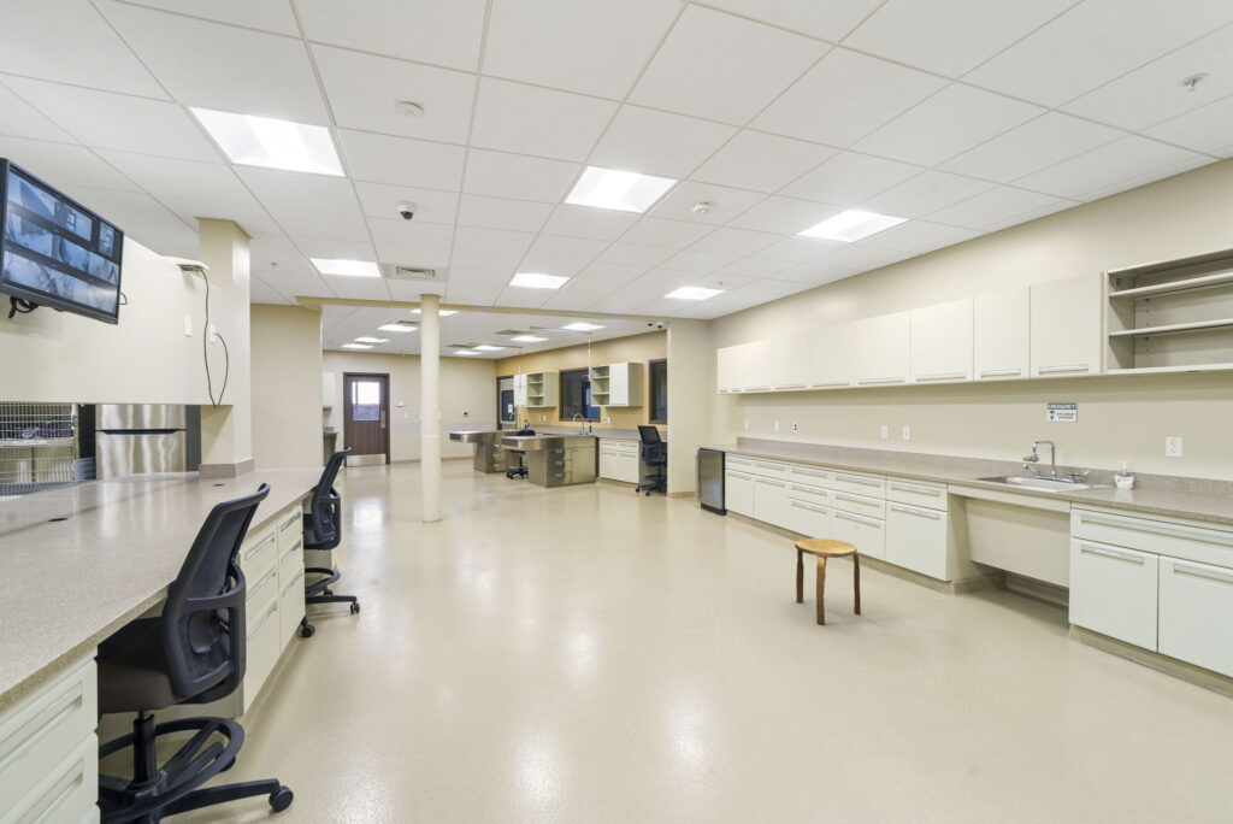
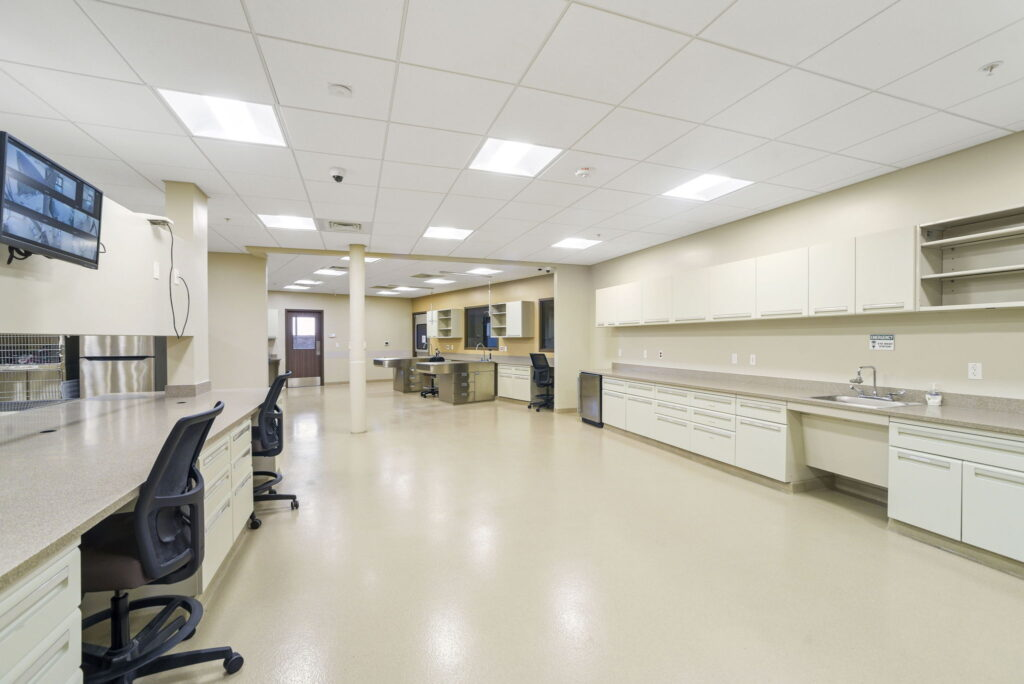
- stool (824, 578)
